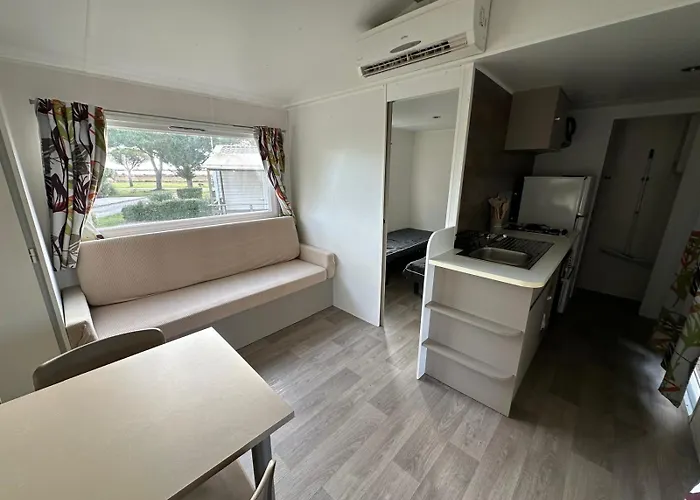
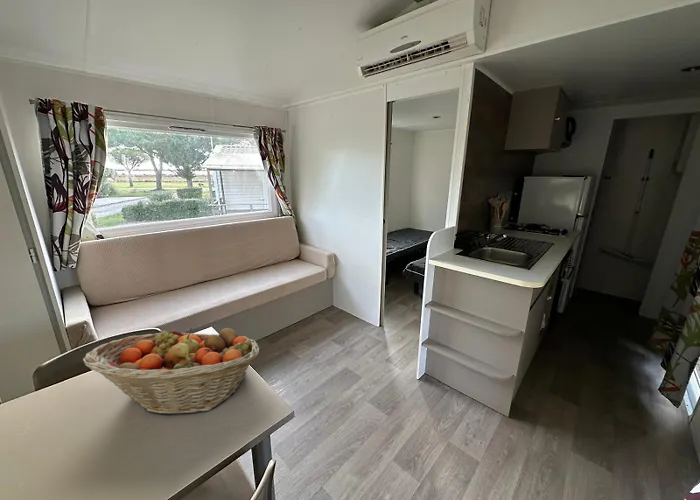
+ fruit basket (182, 360)
